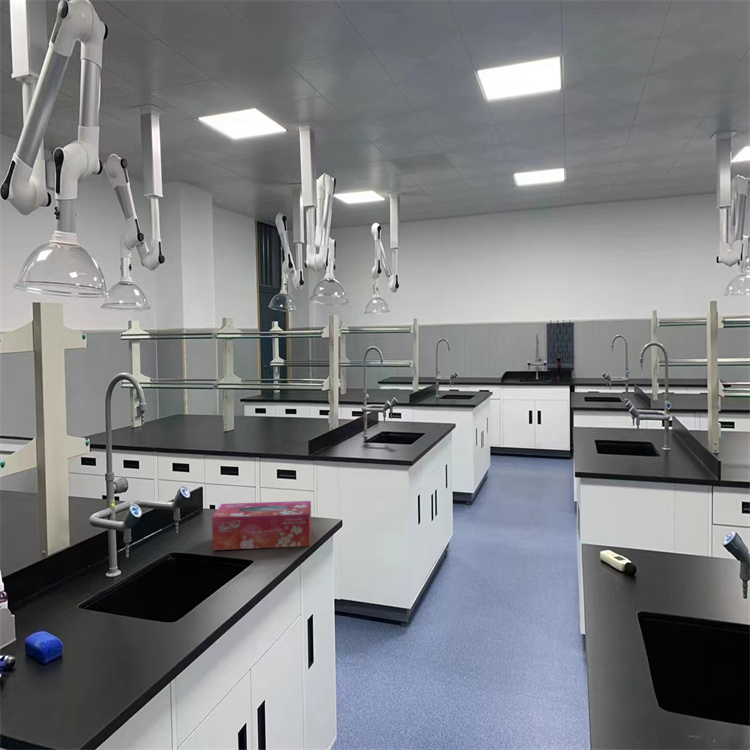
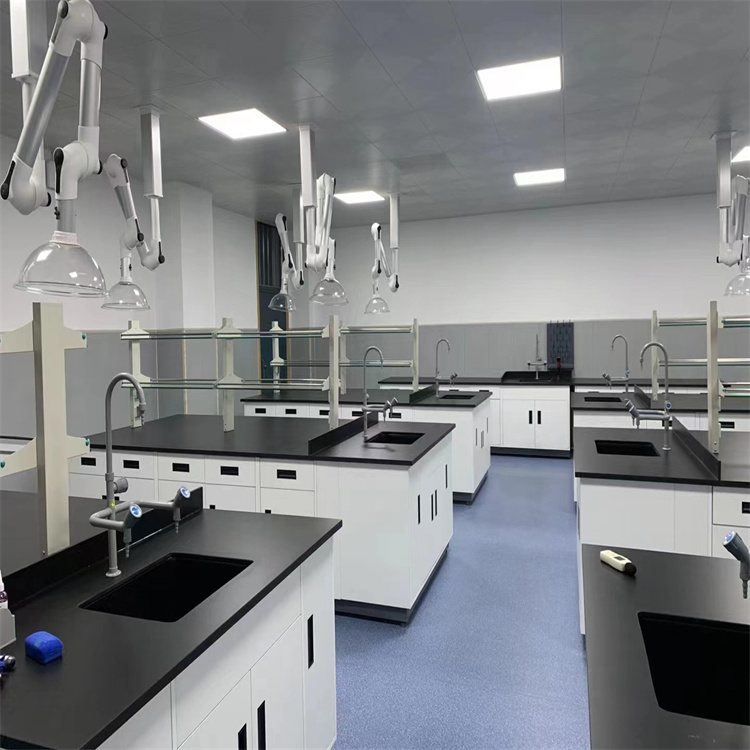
- tissue box (264, 524)
